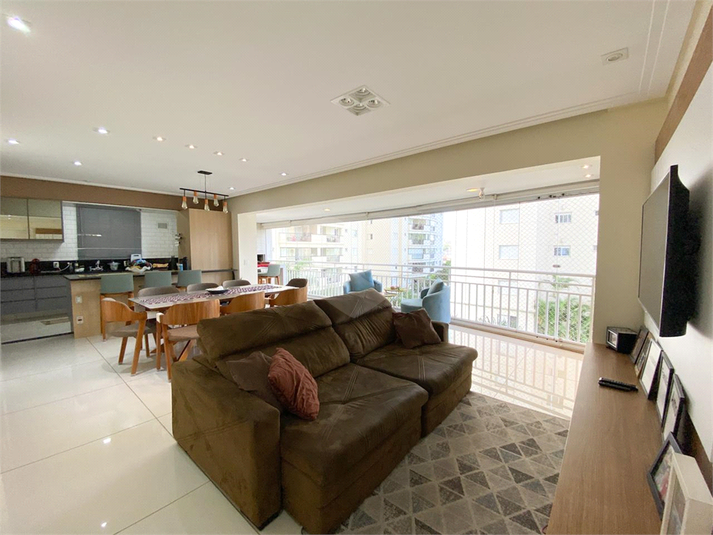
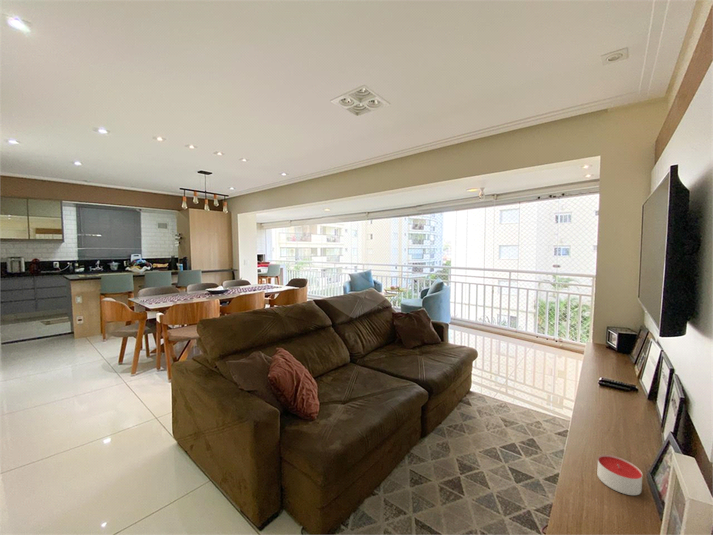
+ candle (618, 473)
